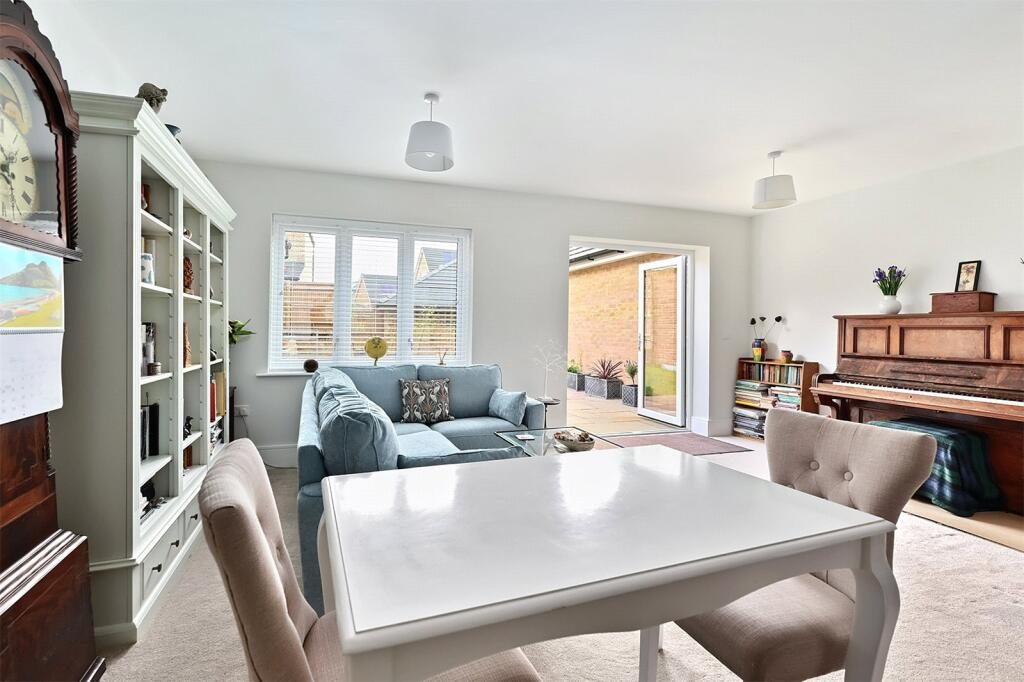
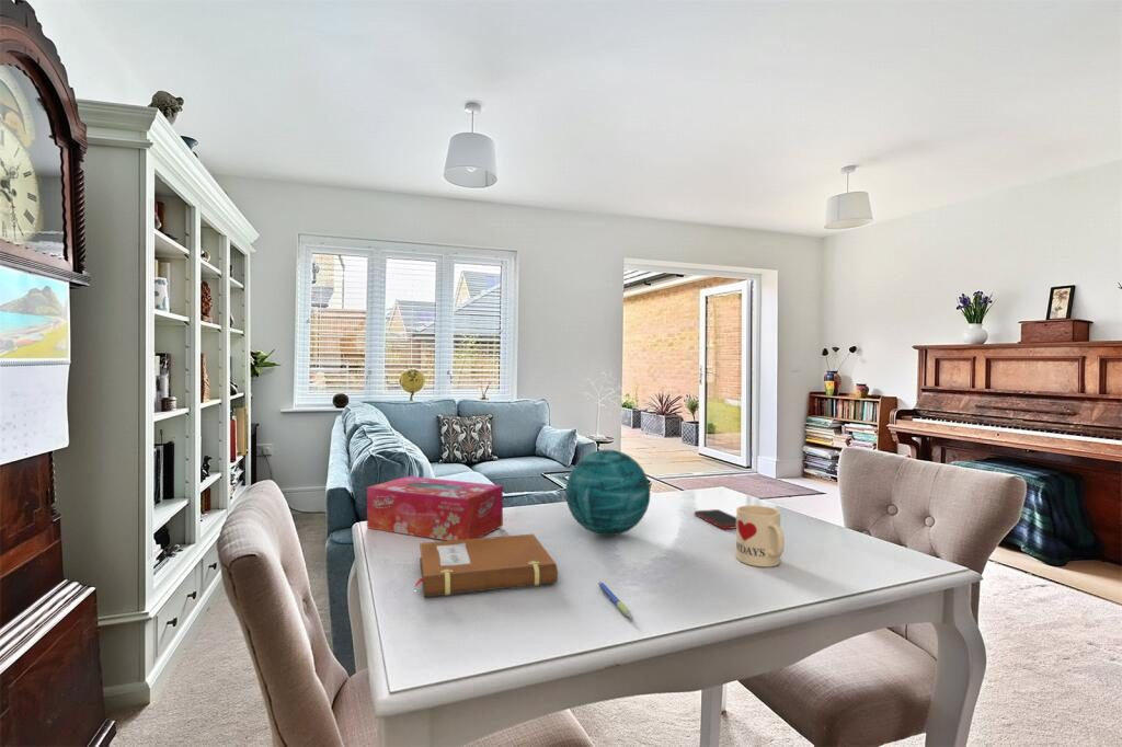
+ notebook (481, 563)
+ cell phone (720, 518)
+ tissue box (435, 506)
+ decorative orb (607, 492)
+ mug (763, 537)
+ pen (615, 599)
